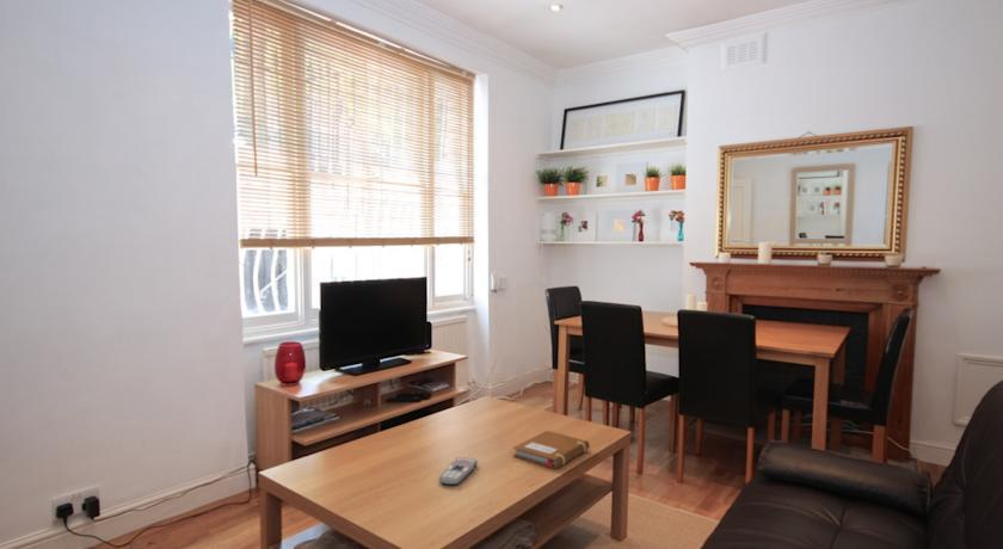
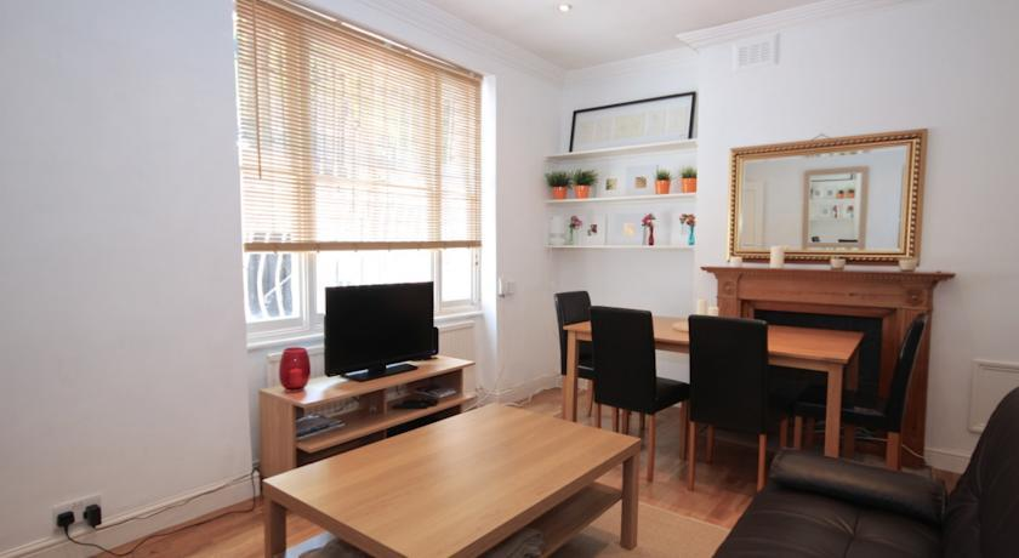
- remote control (457, 470)
- notebook (550, 449)
